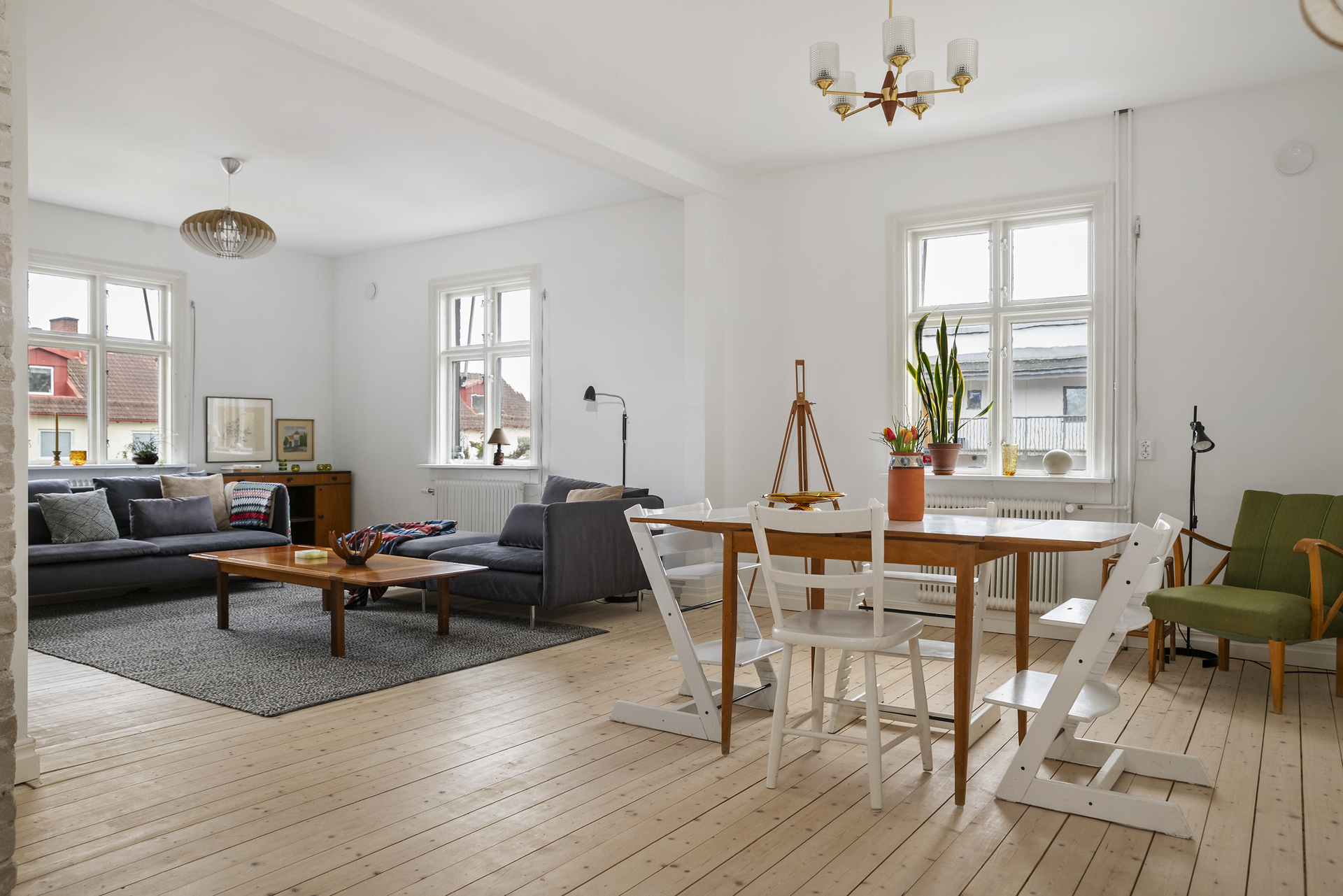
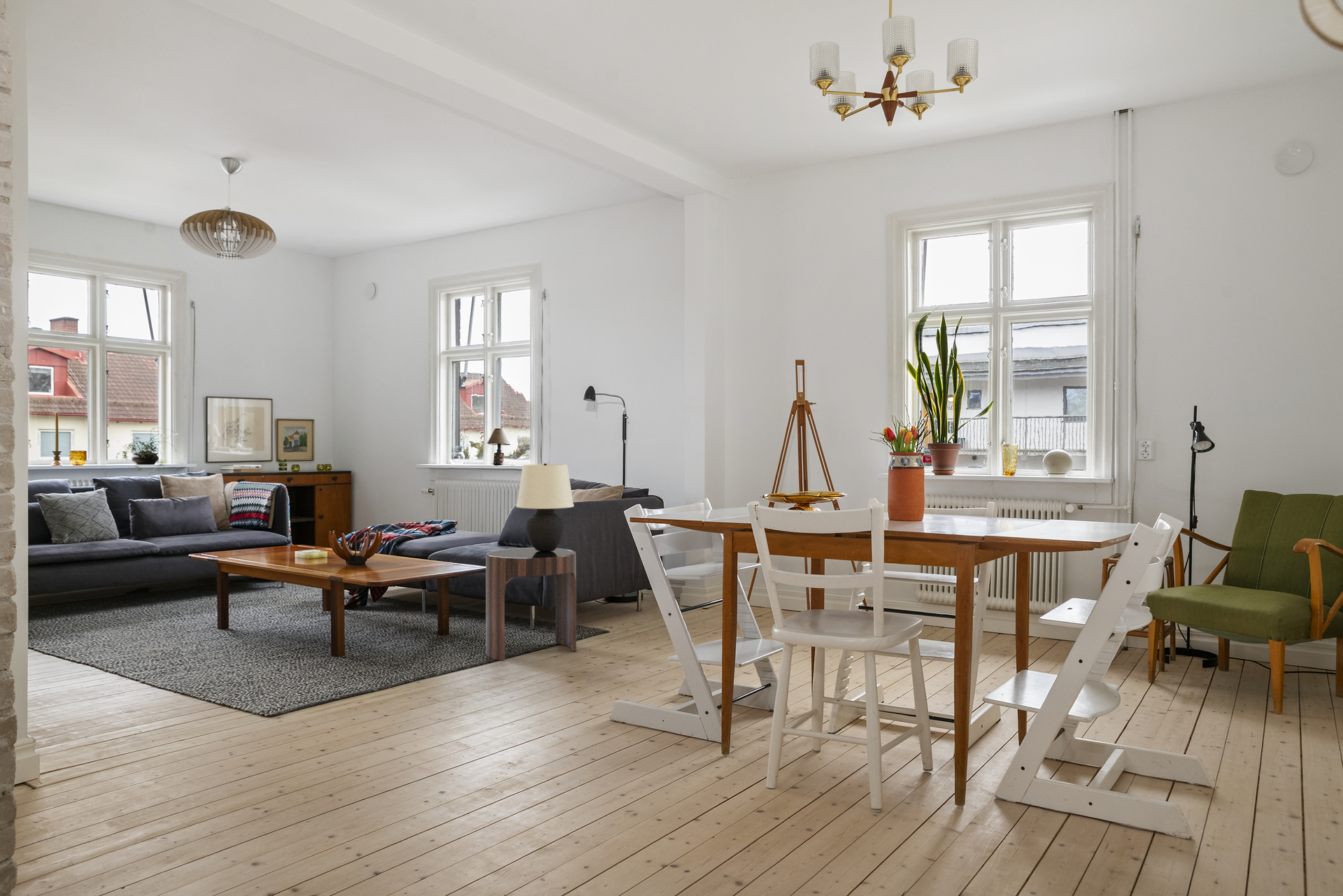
+ table lamp (545, 506)
+ side table (556, 602)
